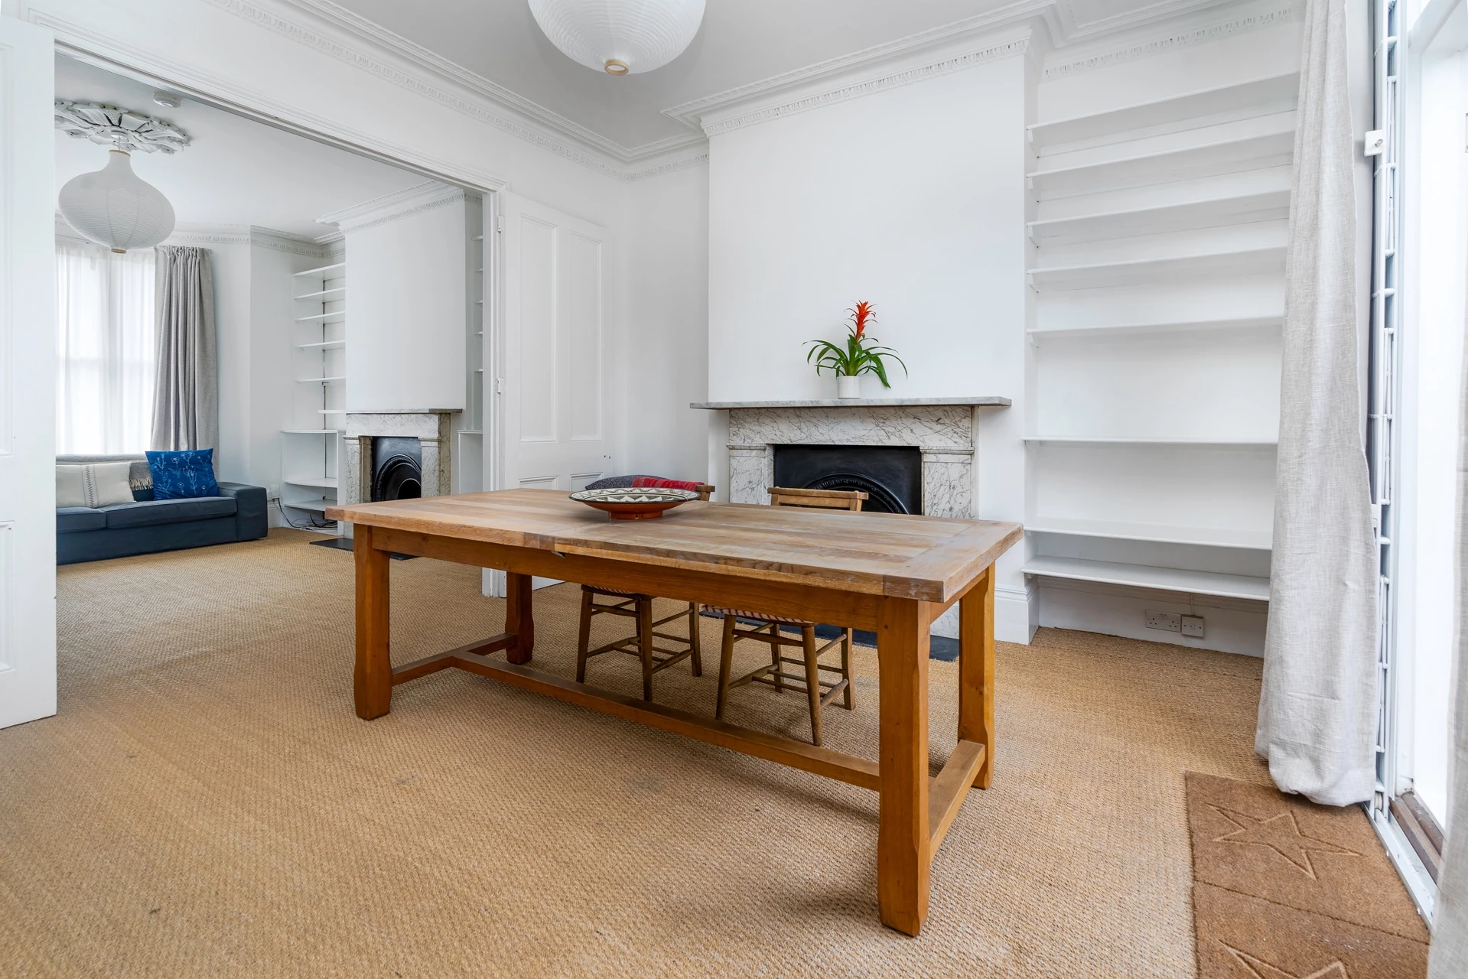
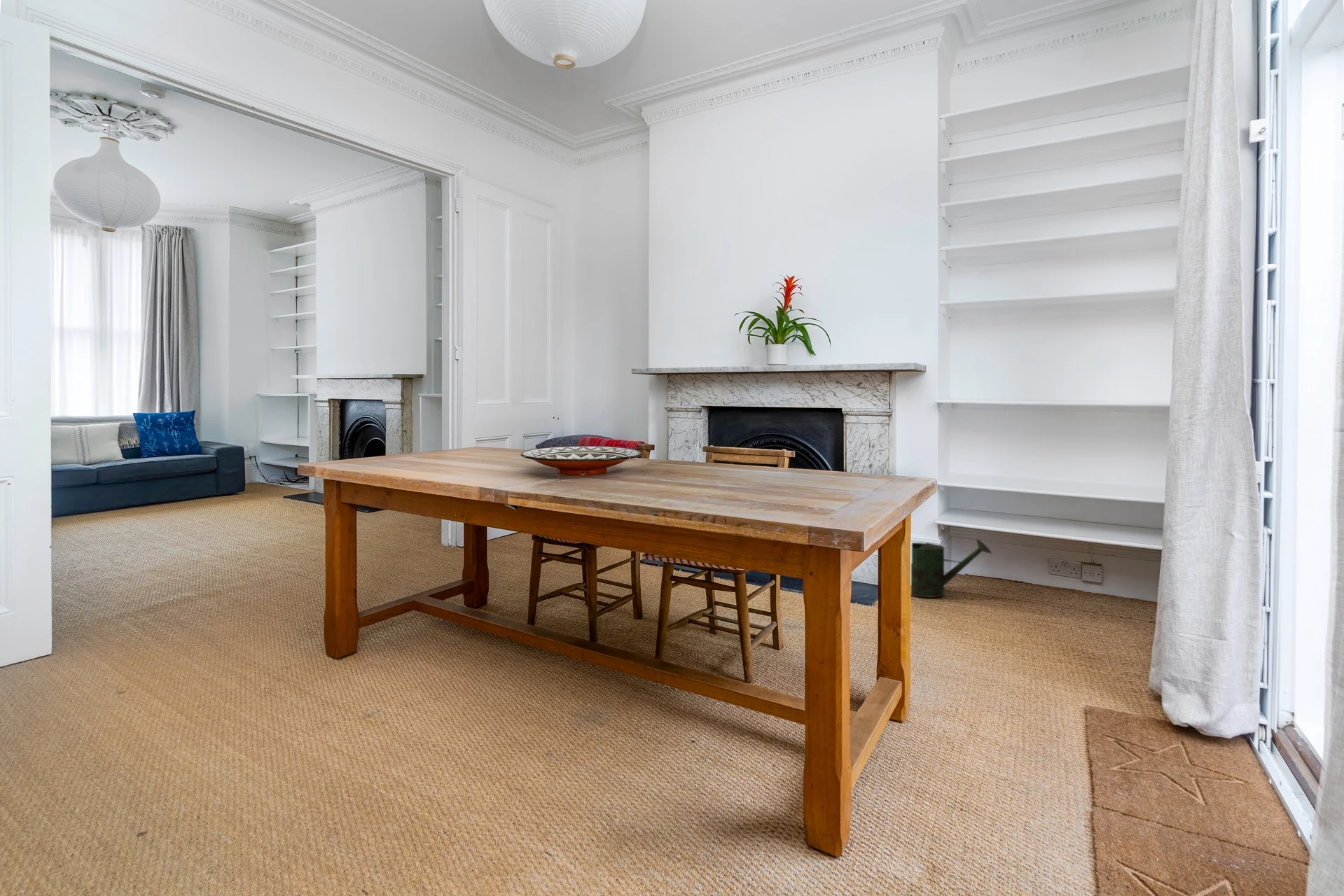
+ watering can (934, 564)
